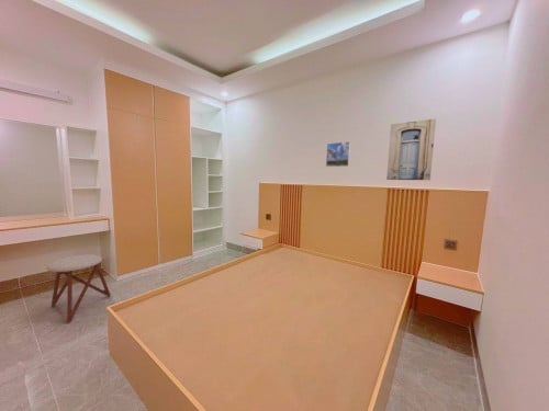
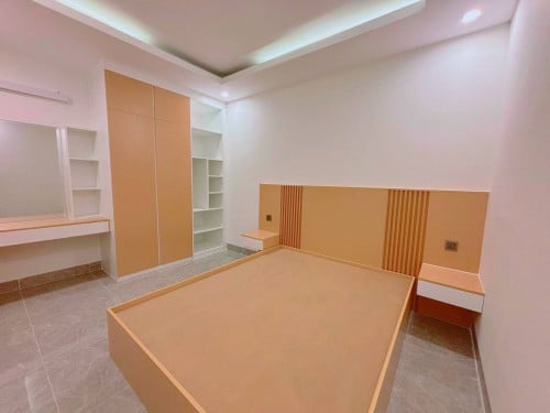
- wall art (410, 151)
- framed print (337, 155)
- stool (71, 283)
